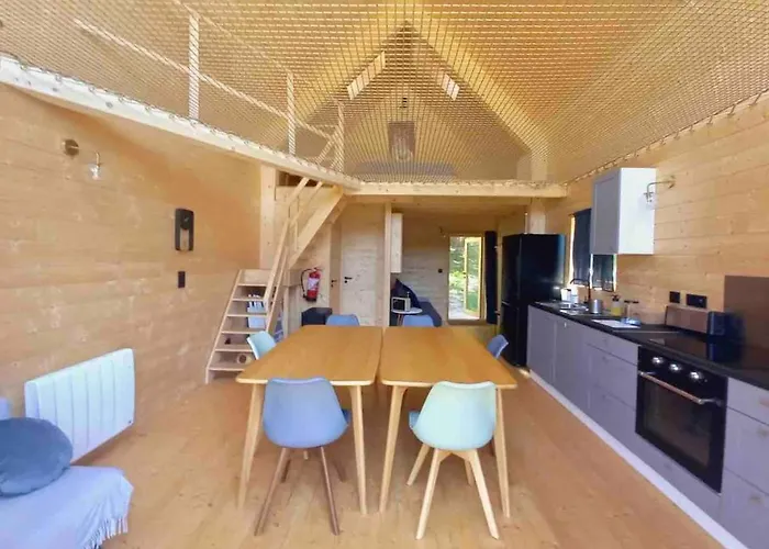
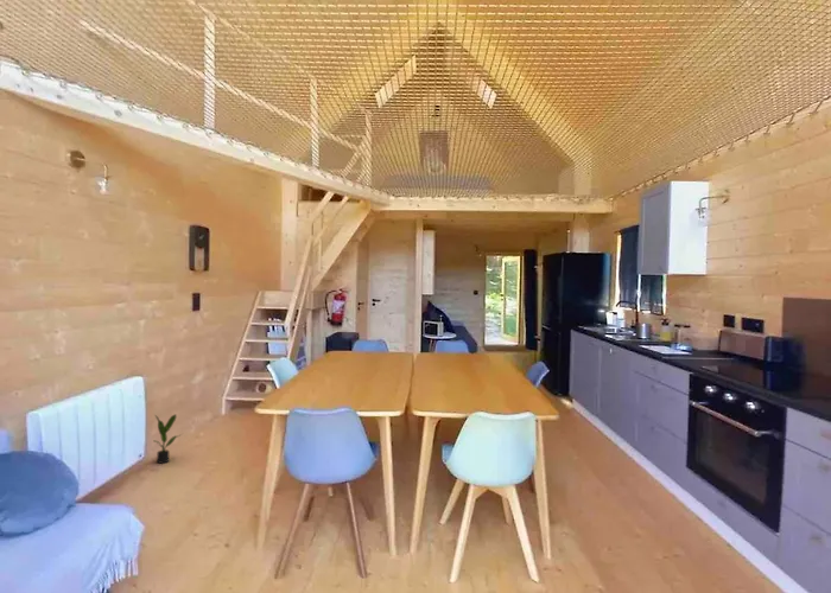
+ potted plant (166, 438)
